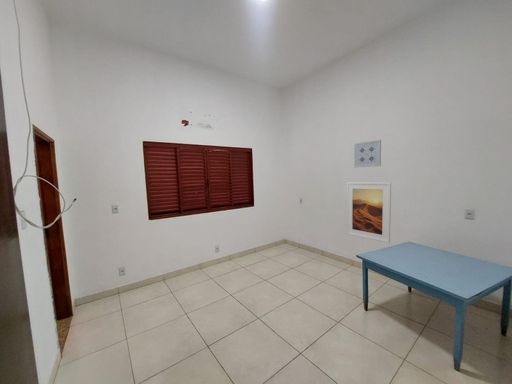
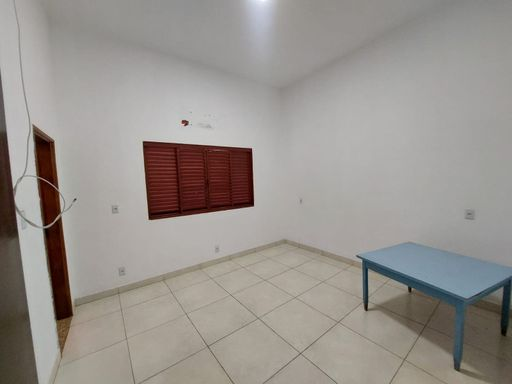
- wall art (367, 154)
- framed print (366, 210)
